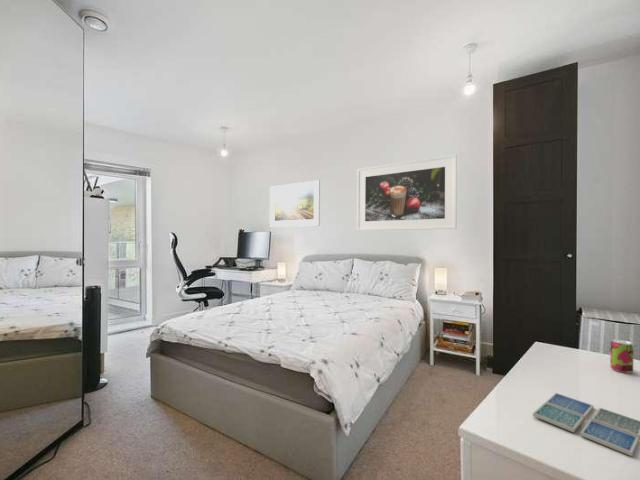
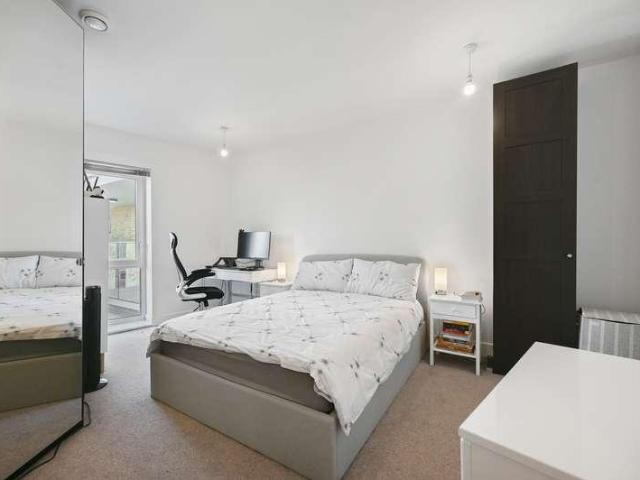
- drink coaster (585, 418)
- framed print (293, 205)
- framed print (402, 196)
- beverage can (621, 355)
